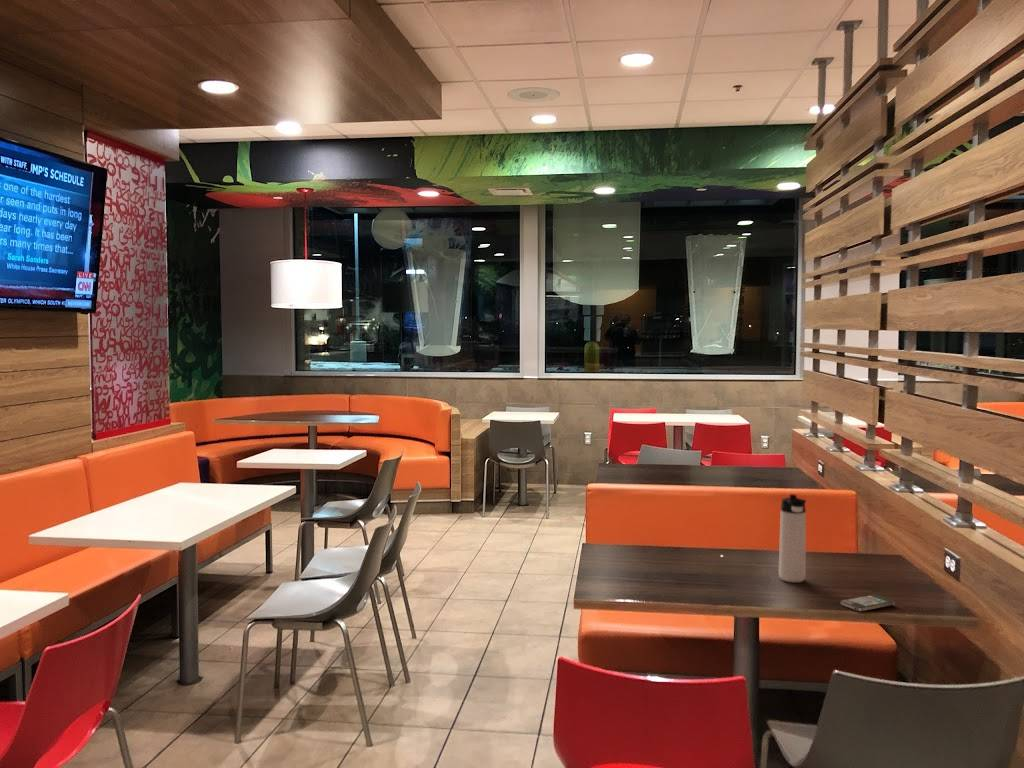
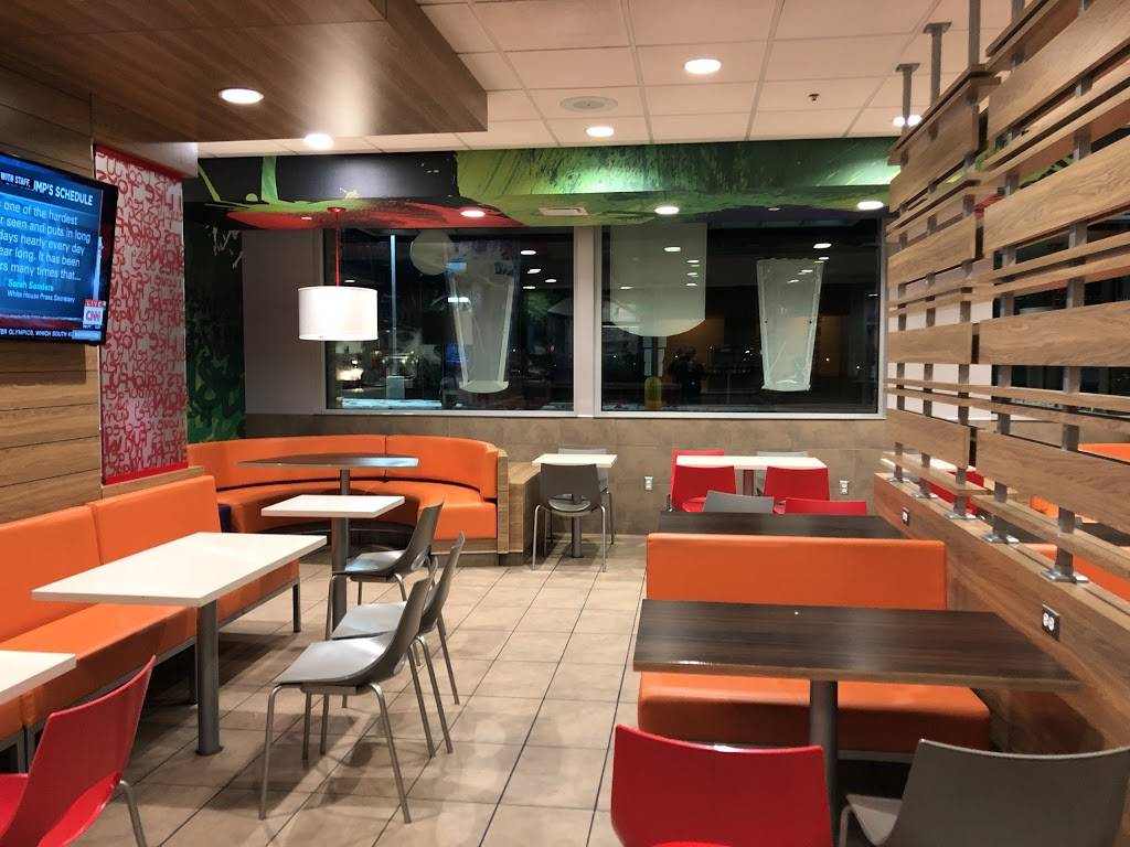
- thermos bottle (794, 538)
- smartphone (867, 602)
